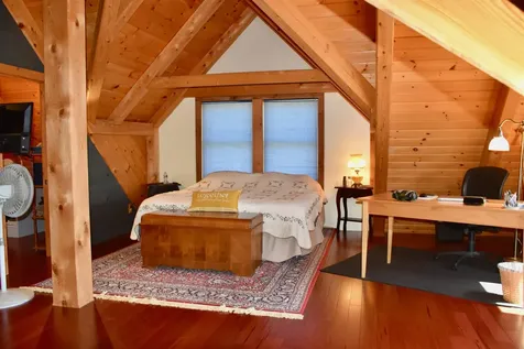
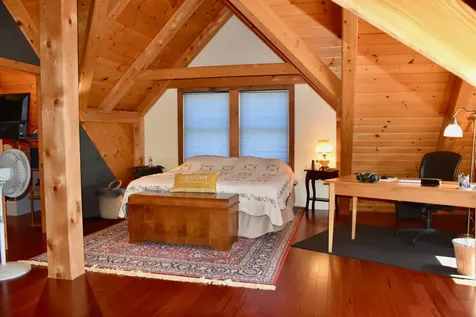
+ laundry hamper (111, 199)
